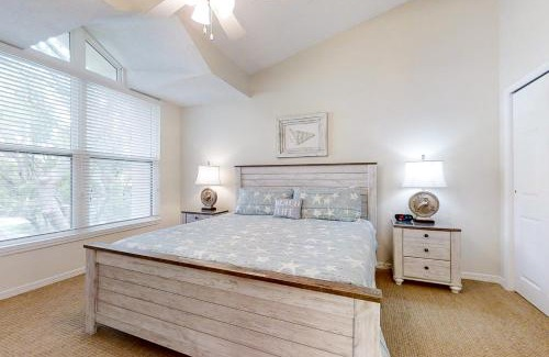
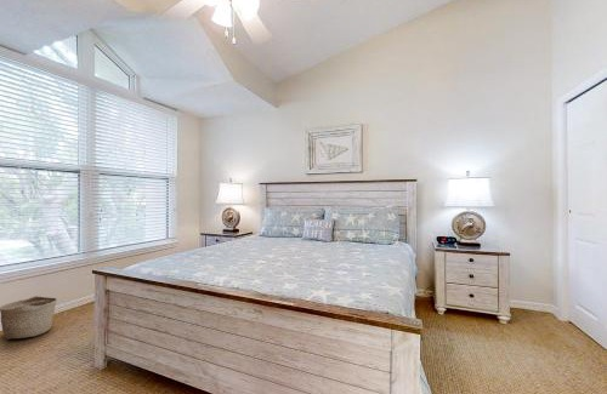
+ basket (29, 315)
